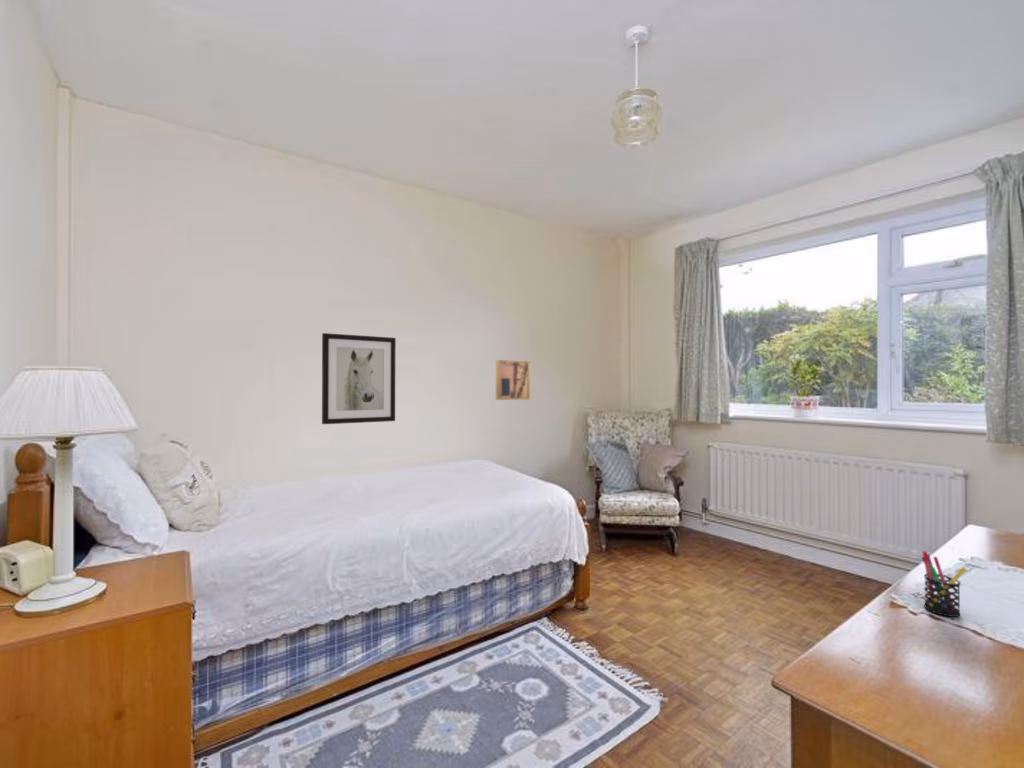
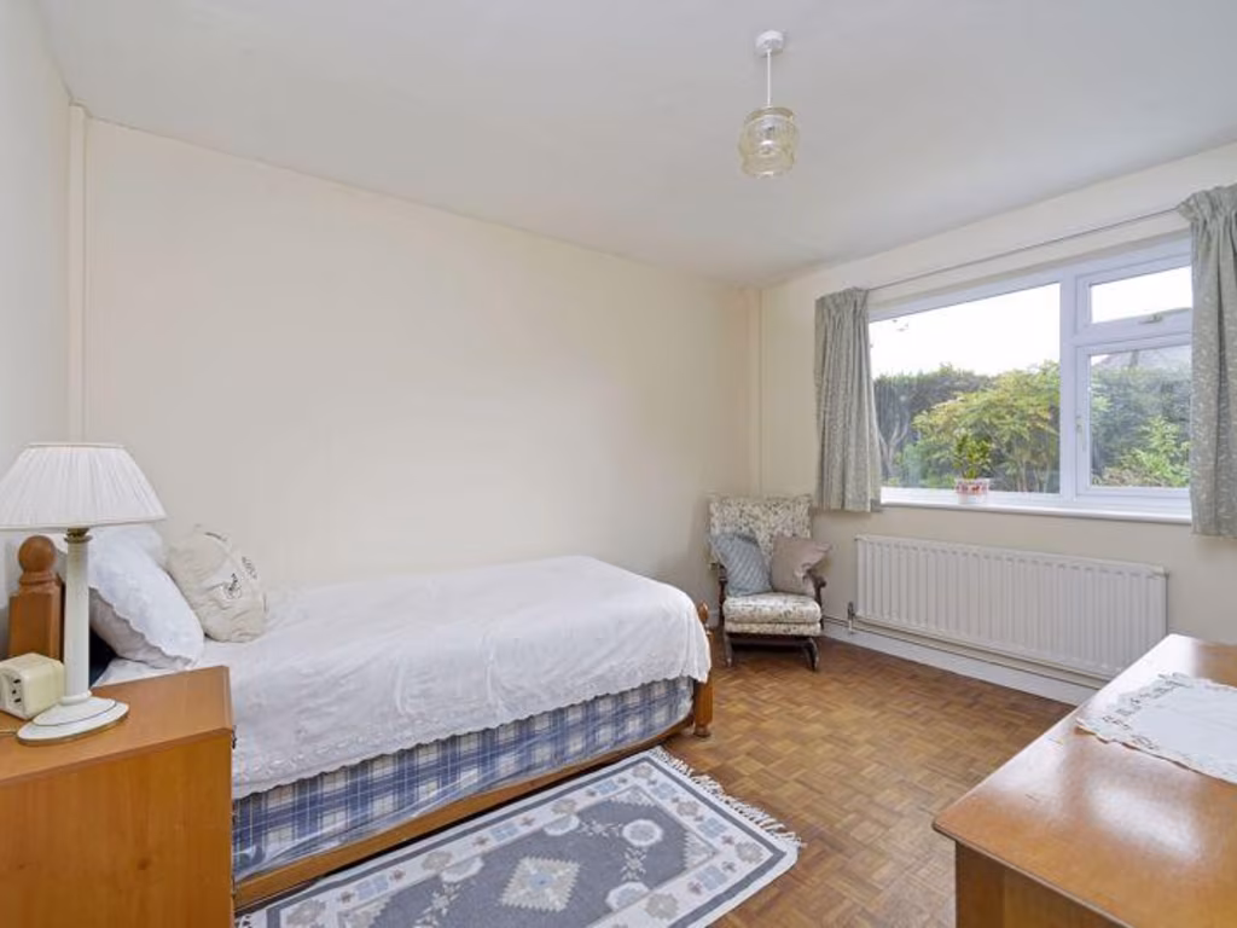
- pen holder (938, 583)
- wall art (360, 379)
- wall art (513, 380)
